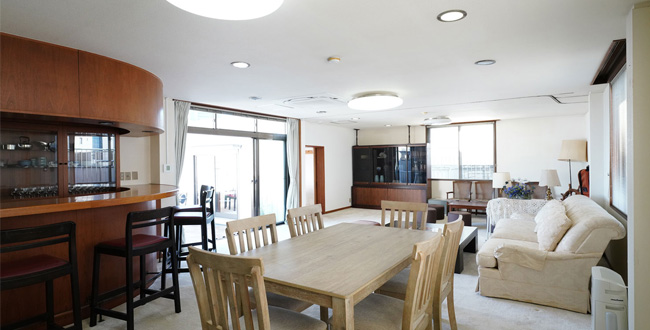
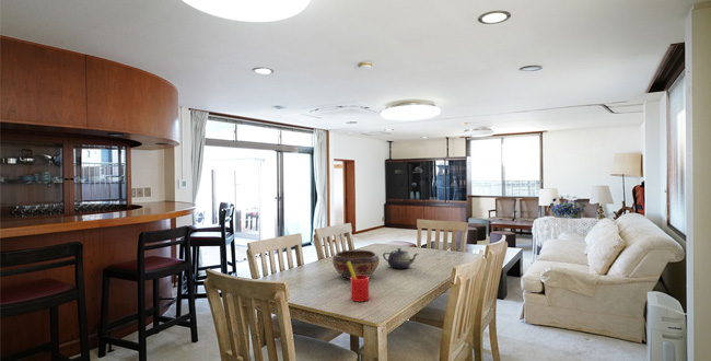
+ teapot (400, 257)
+ straw (358, 280)
+ decorative bowl (356, 265)
